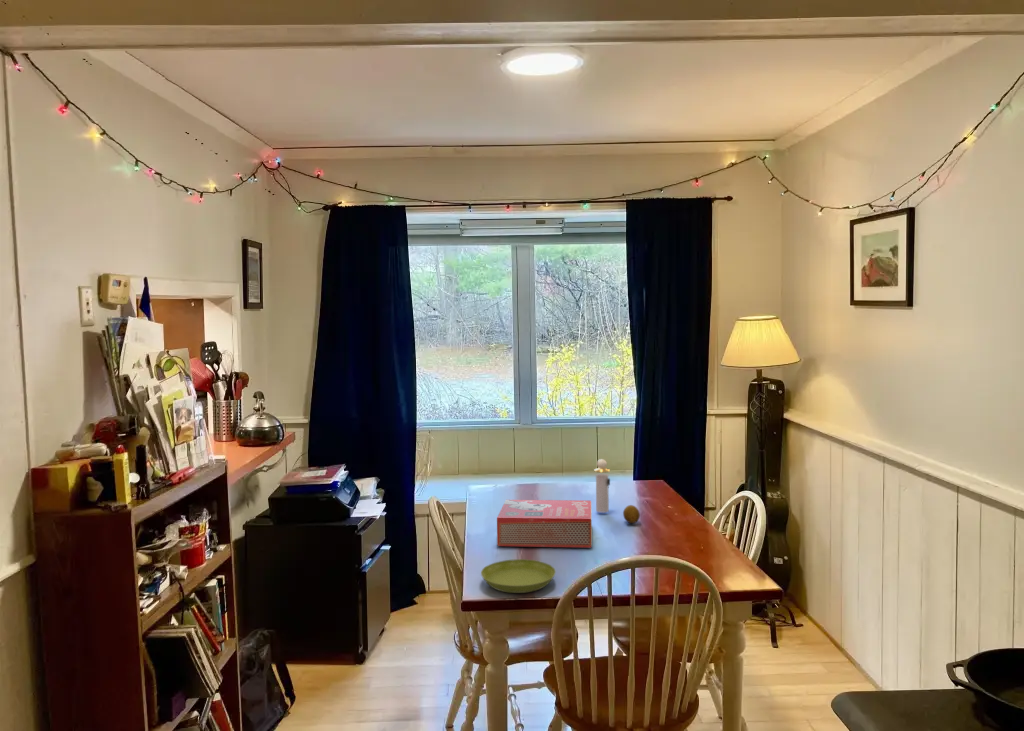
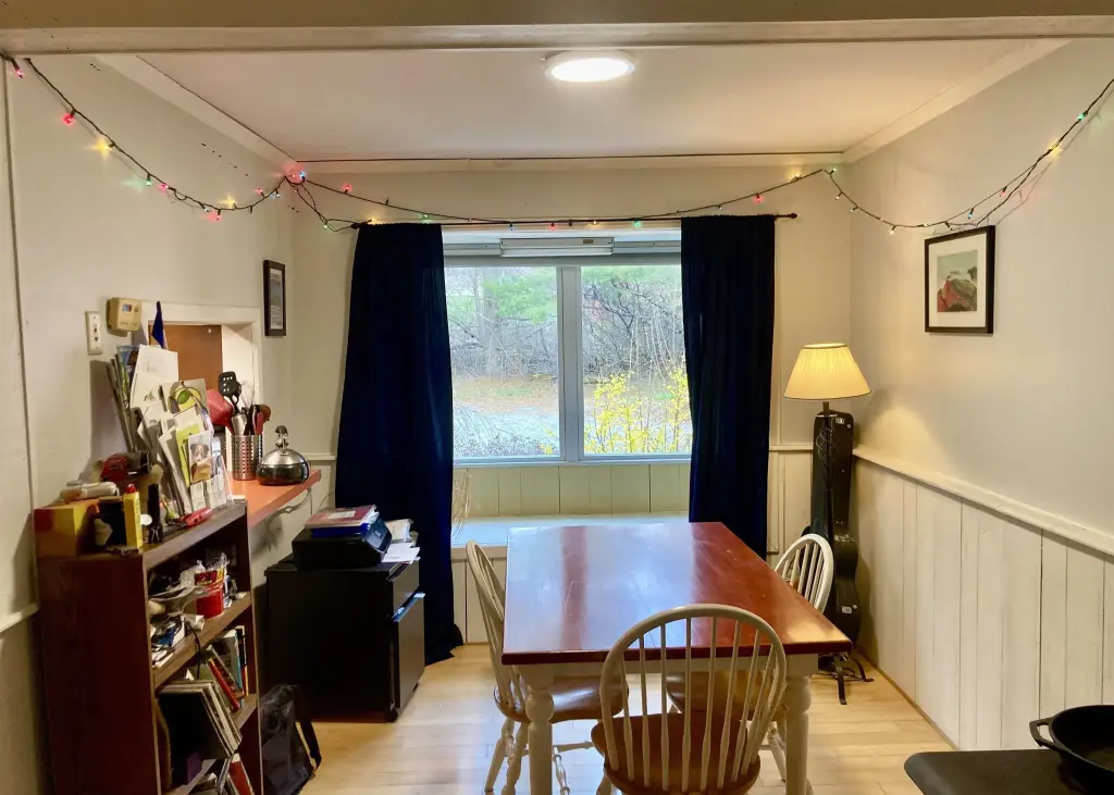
- perfume bottle (602, 486)
- saucer (518, 576)
- fruit (631, 514)
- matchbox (546, 522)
